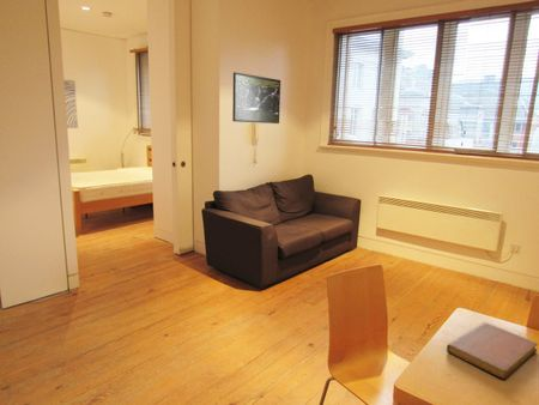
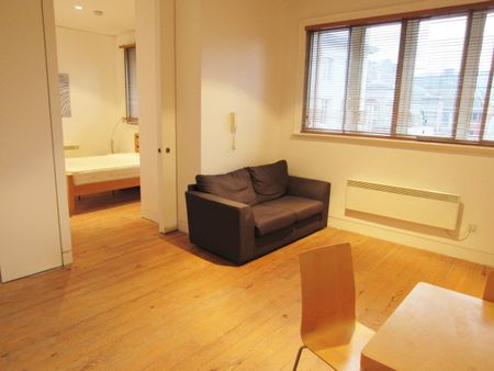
- notebook (492, 346)
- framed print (258, 99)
